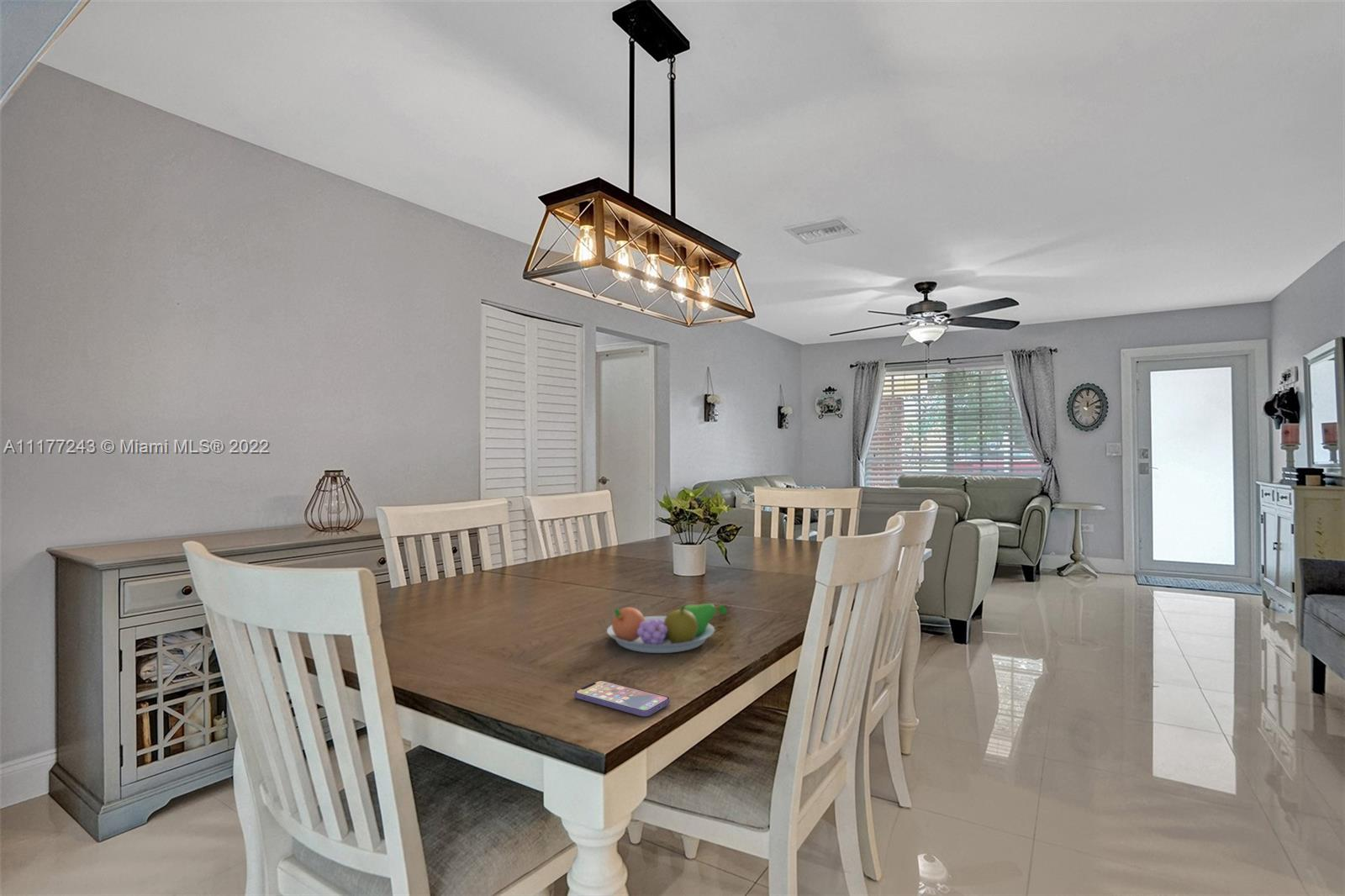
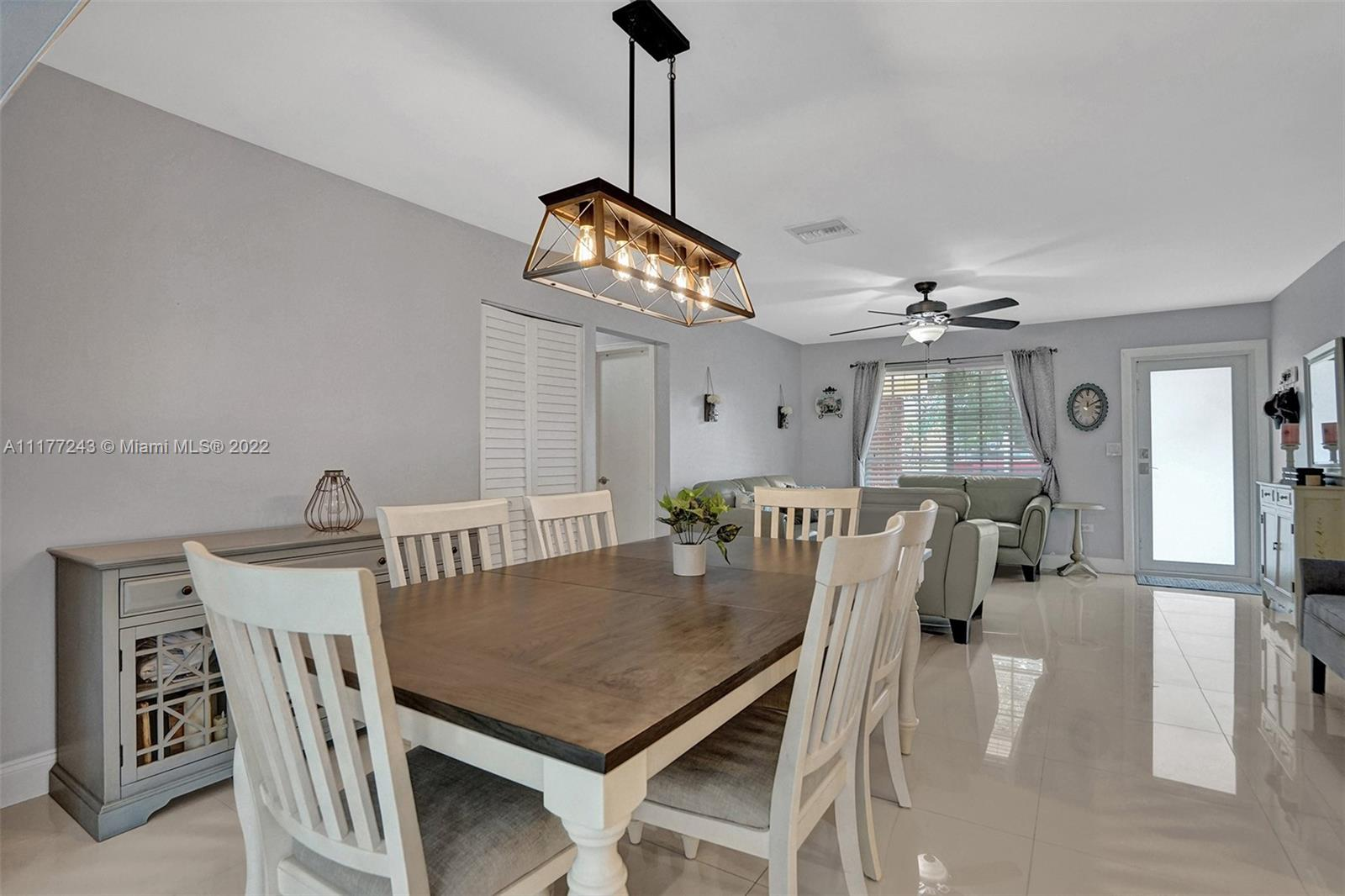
- fruit bowl (665, 619)
- smartphone (621, 697)
